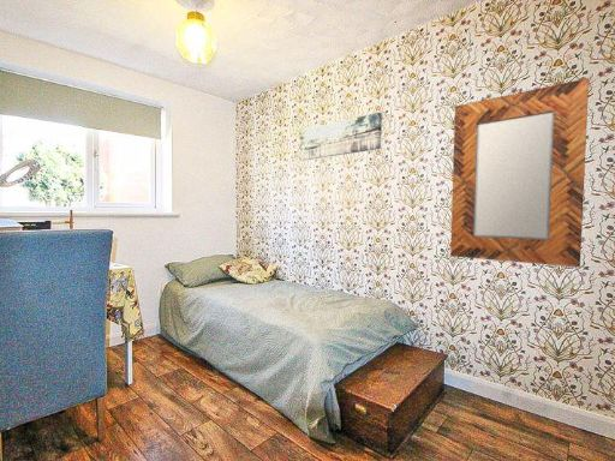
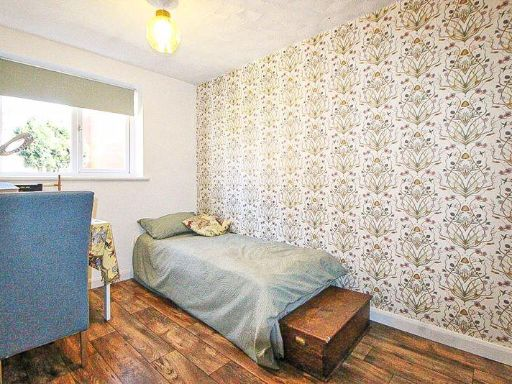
- wall art (336, 138)
- home mirror (510, 178)
